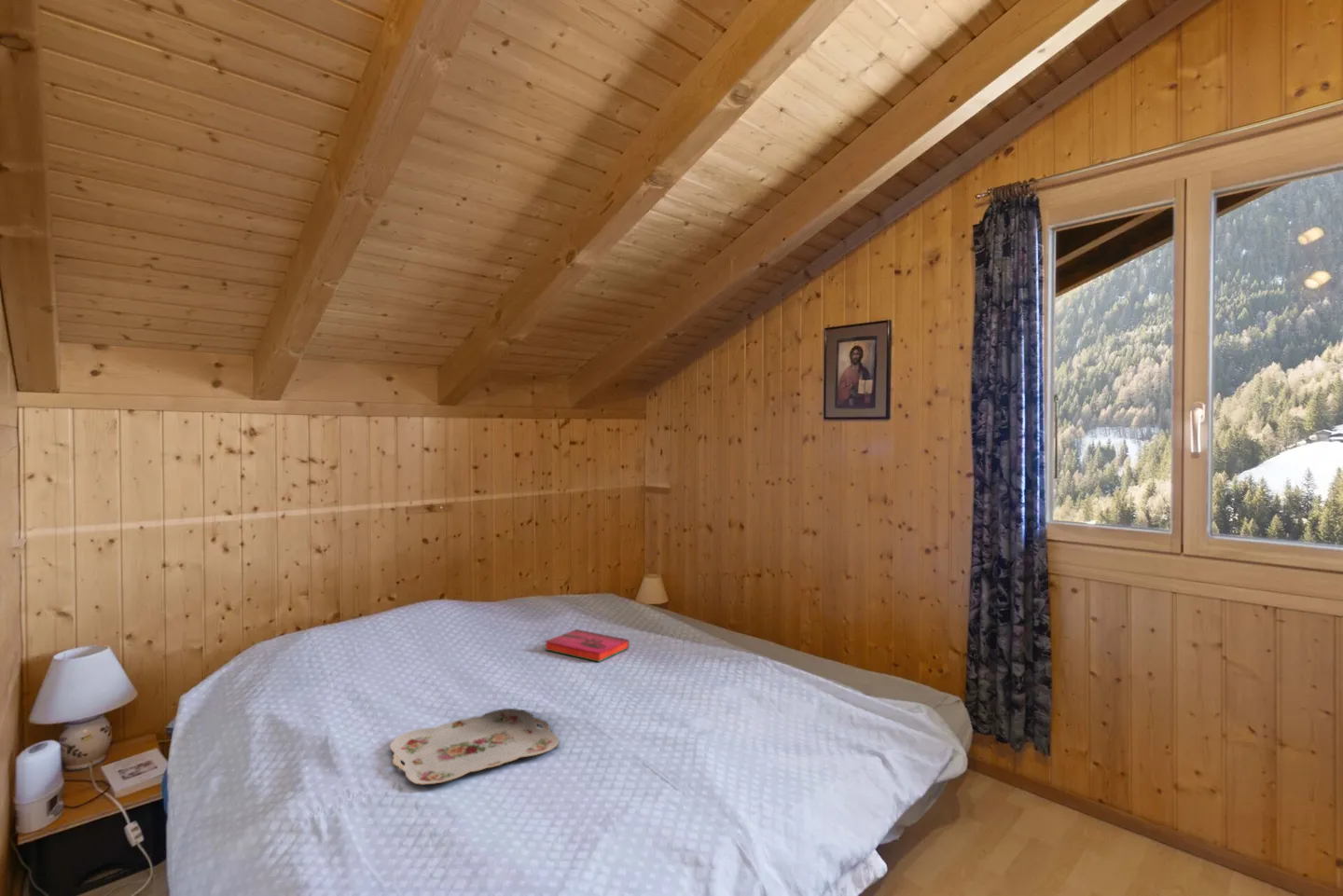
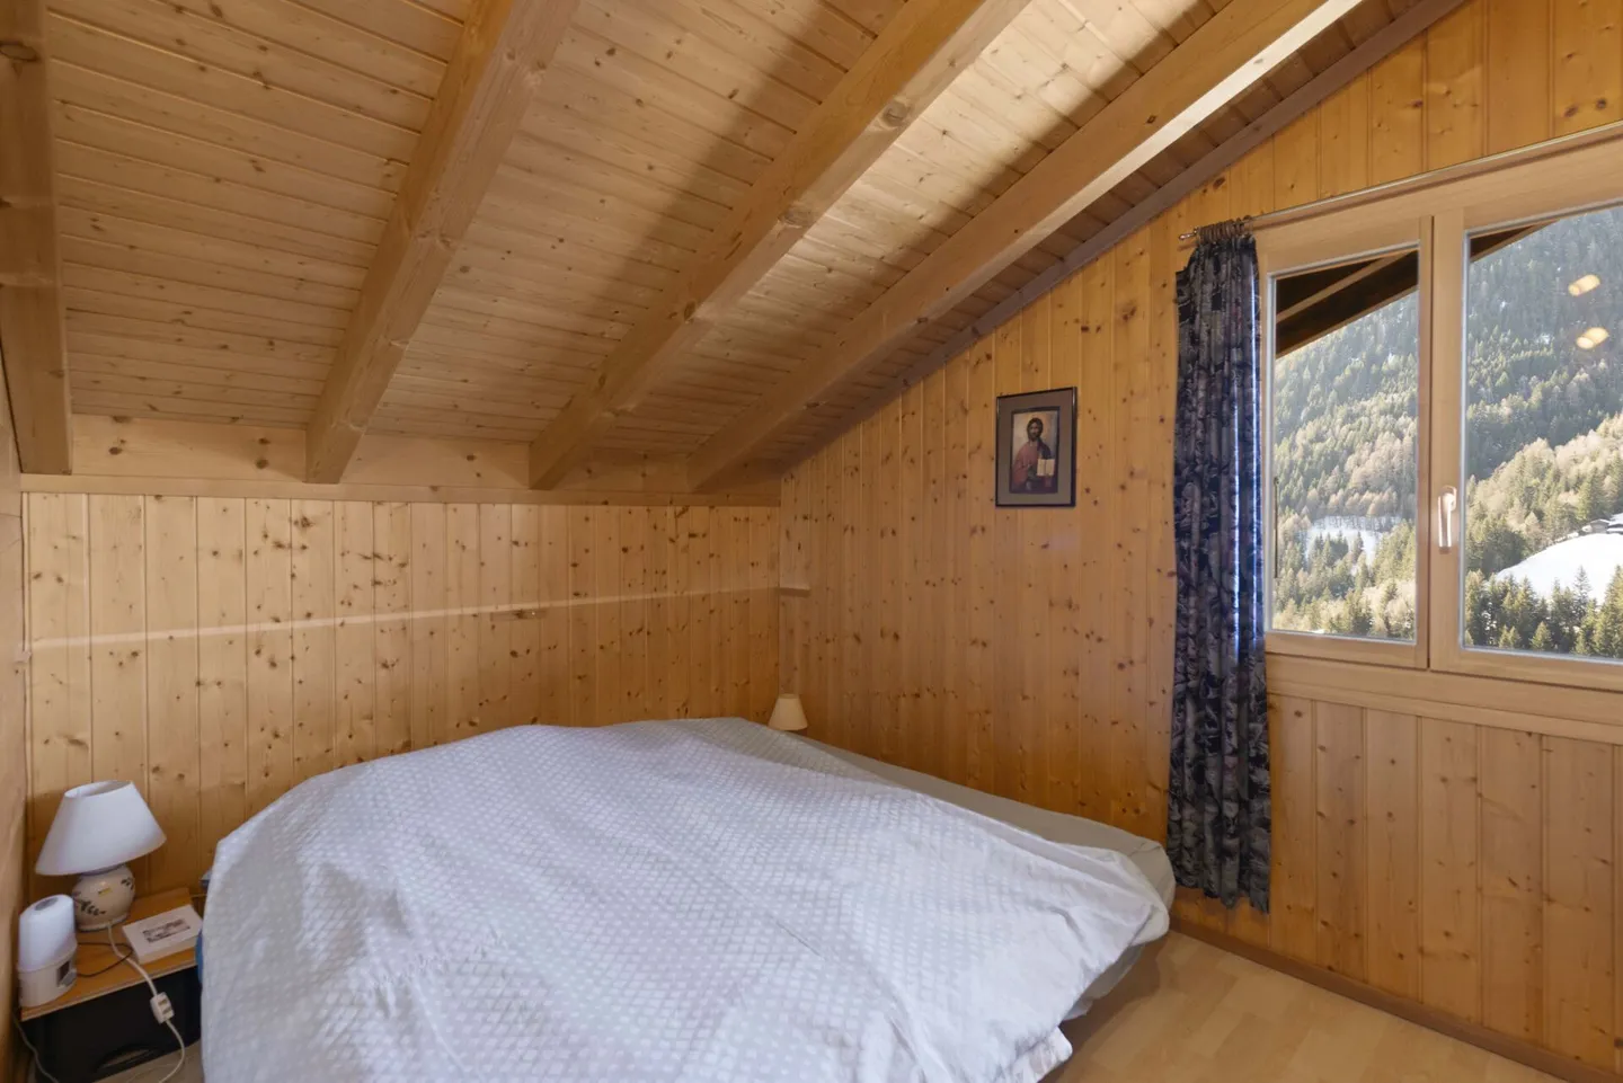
- hardback book (587, 644)
- serving tray (475, 743)
